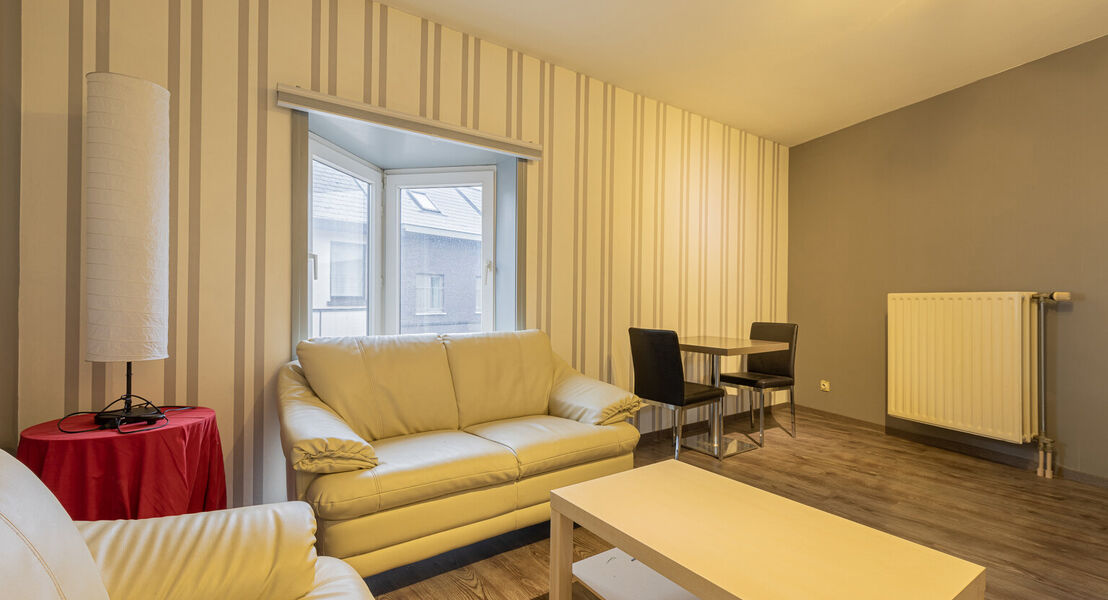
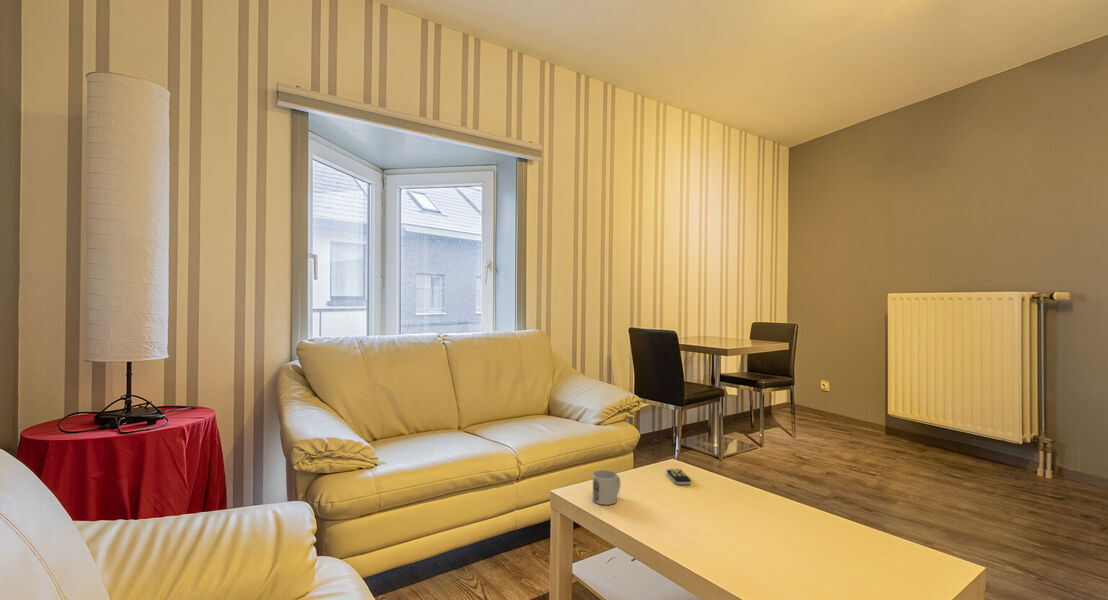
+ remote control (678, 476)
+ mug (607, 486)
